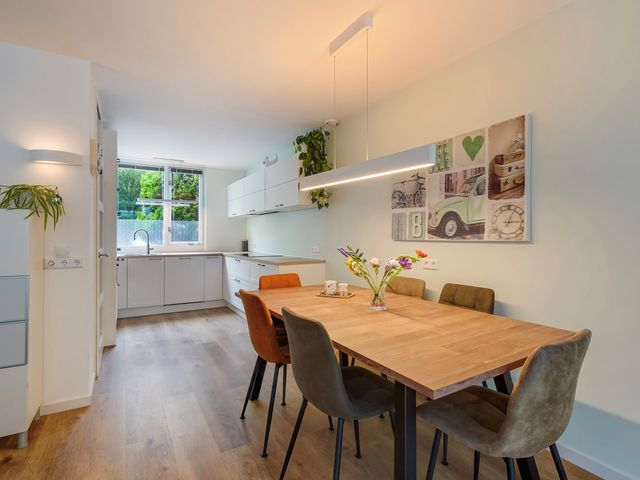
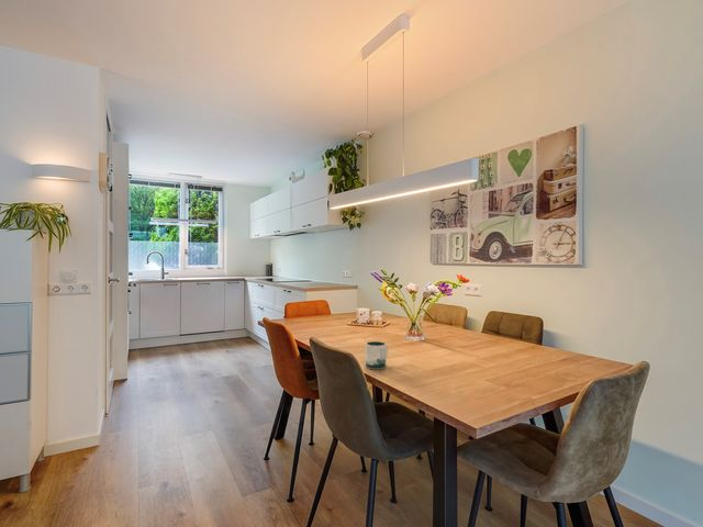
+ mug (378, 354)
